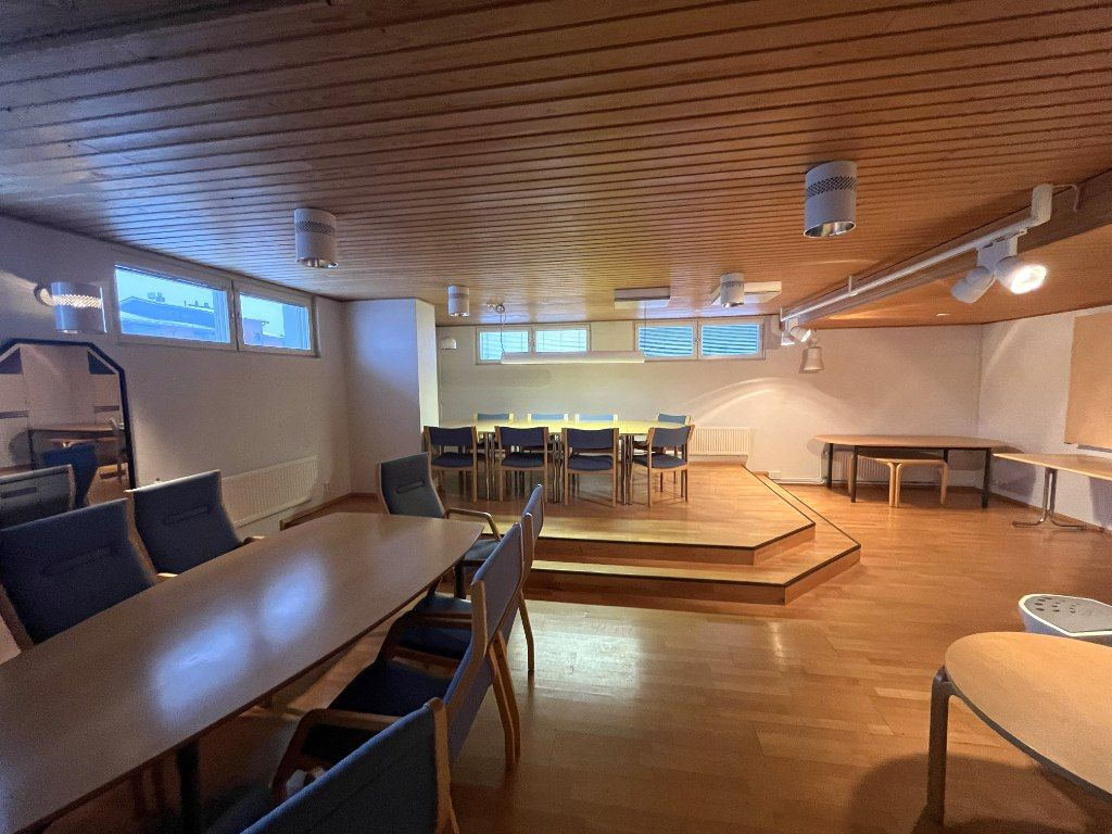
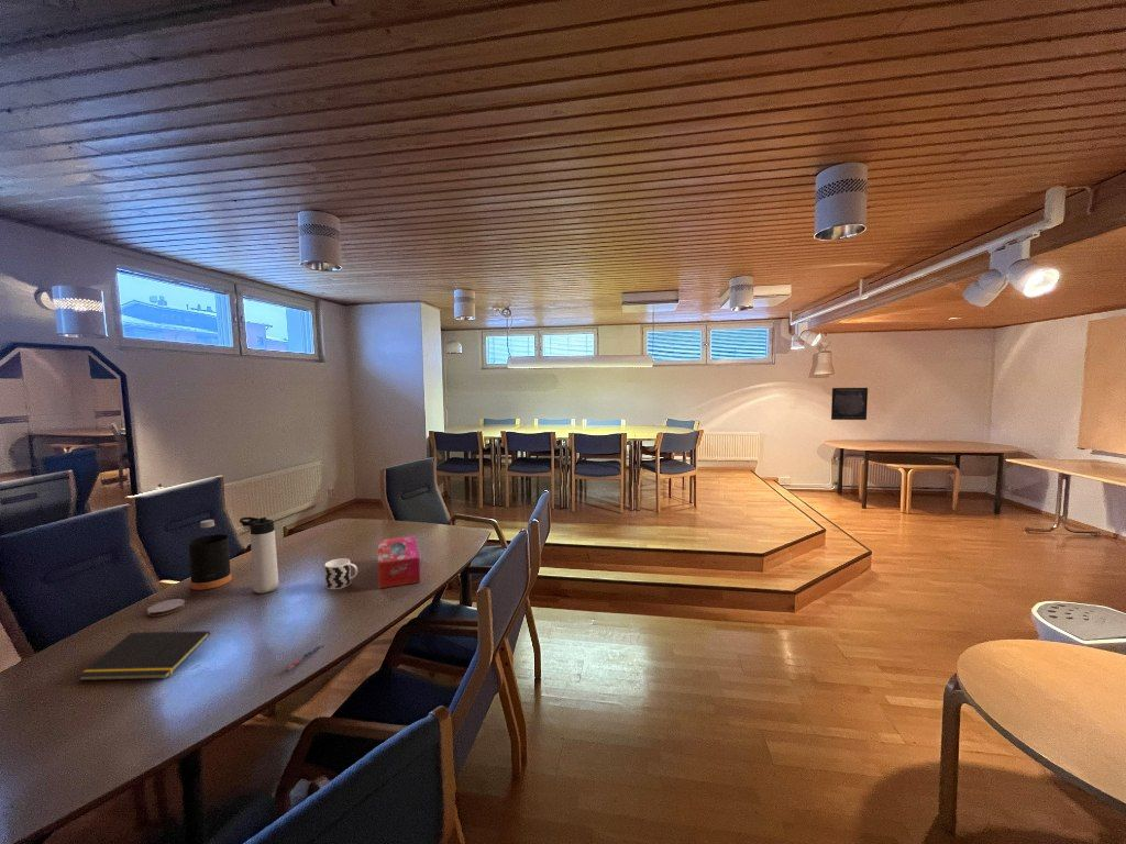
+ pen (305, 656)
+ coaster (166, 607)
+ wall art (849, 403)
+ cup (342, 573)
+ notepad (147, 654)
+ thermos bottle (258, 553)
+ tissue box (398, 559)
+ bottle (209, 552)
